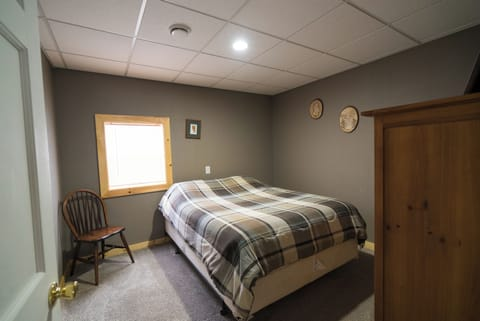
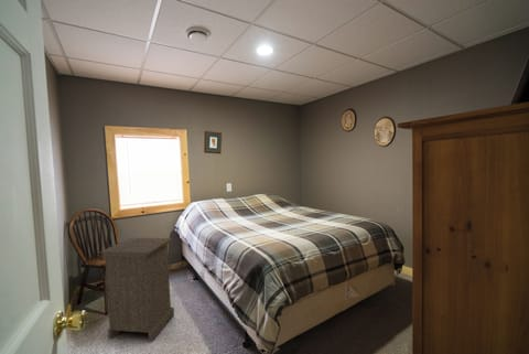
+ nightstand (141, 285)
